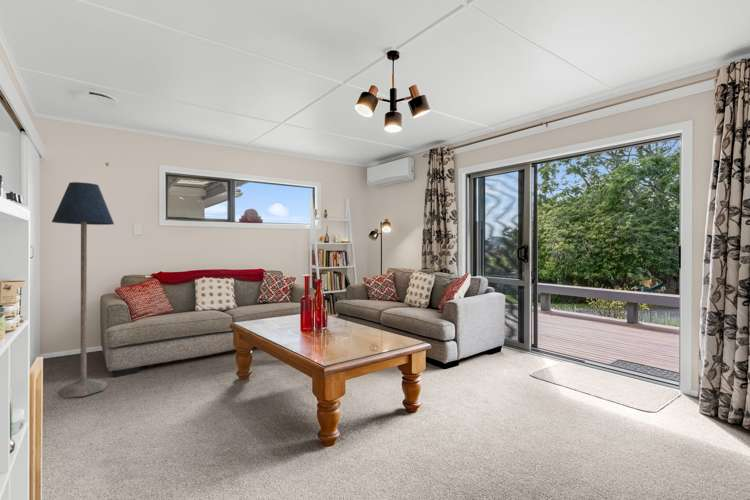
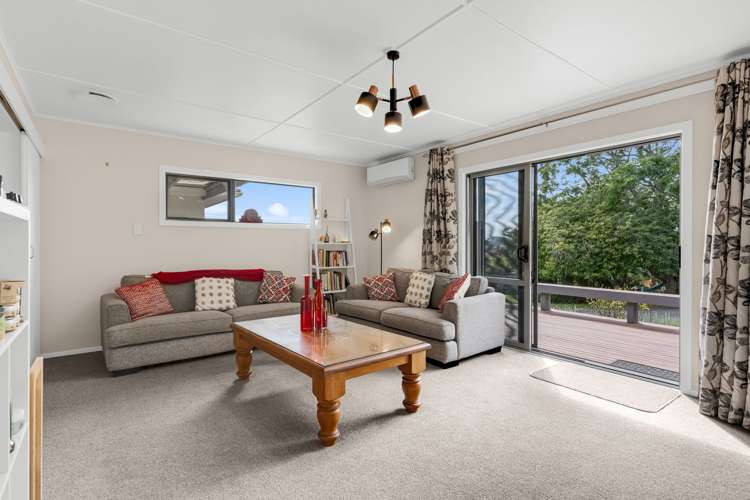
- floor lamp (83, 286)
